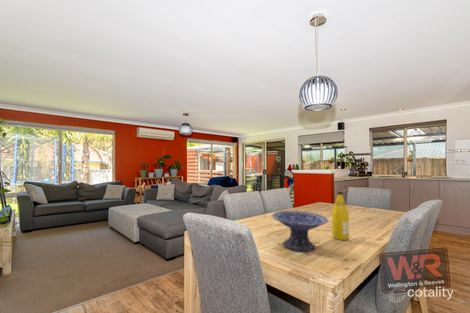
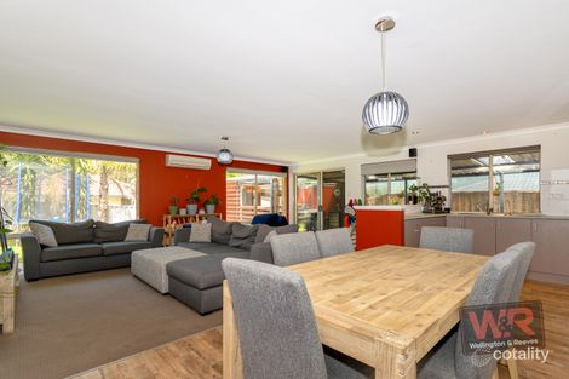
- bottle (340, 215)
- decorative bowl (299, 230)
